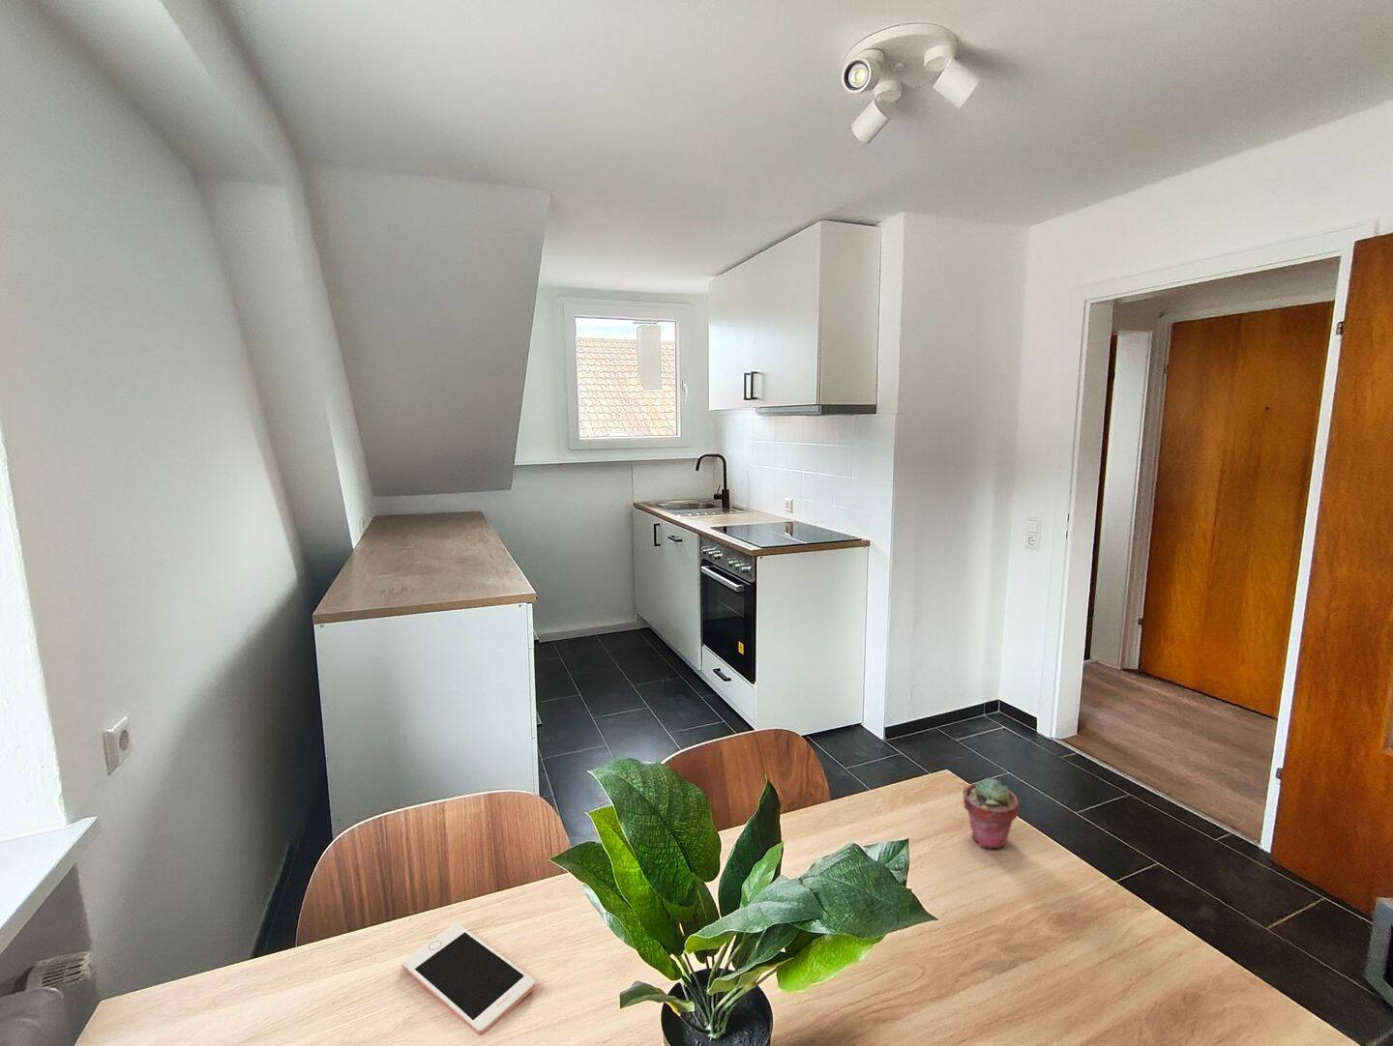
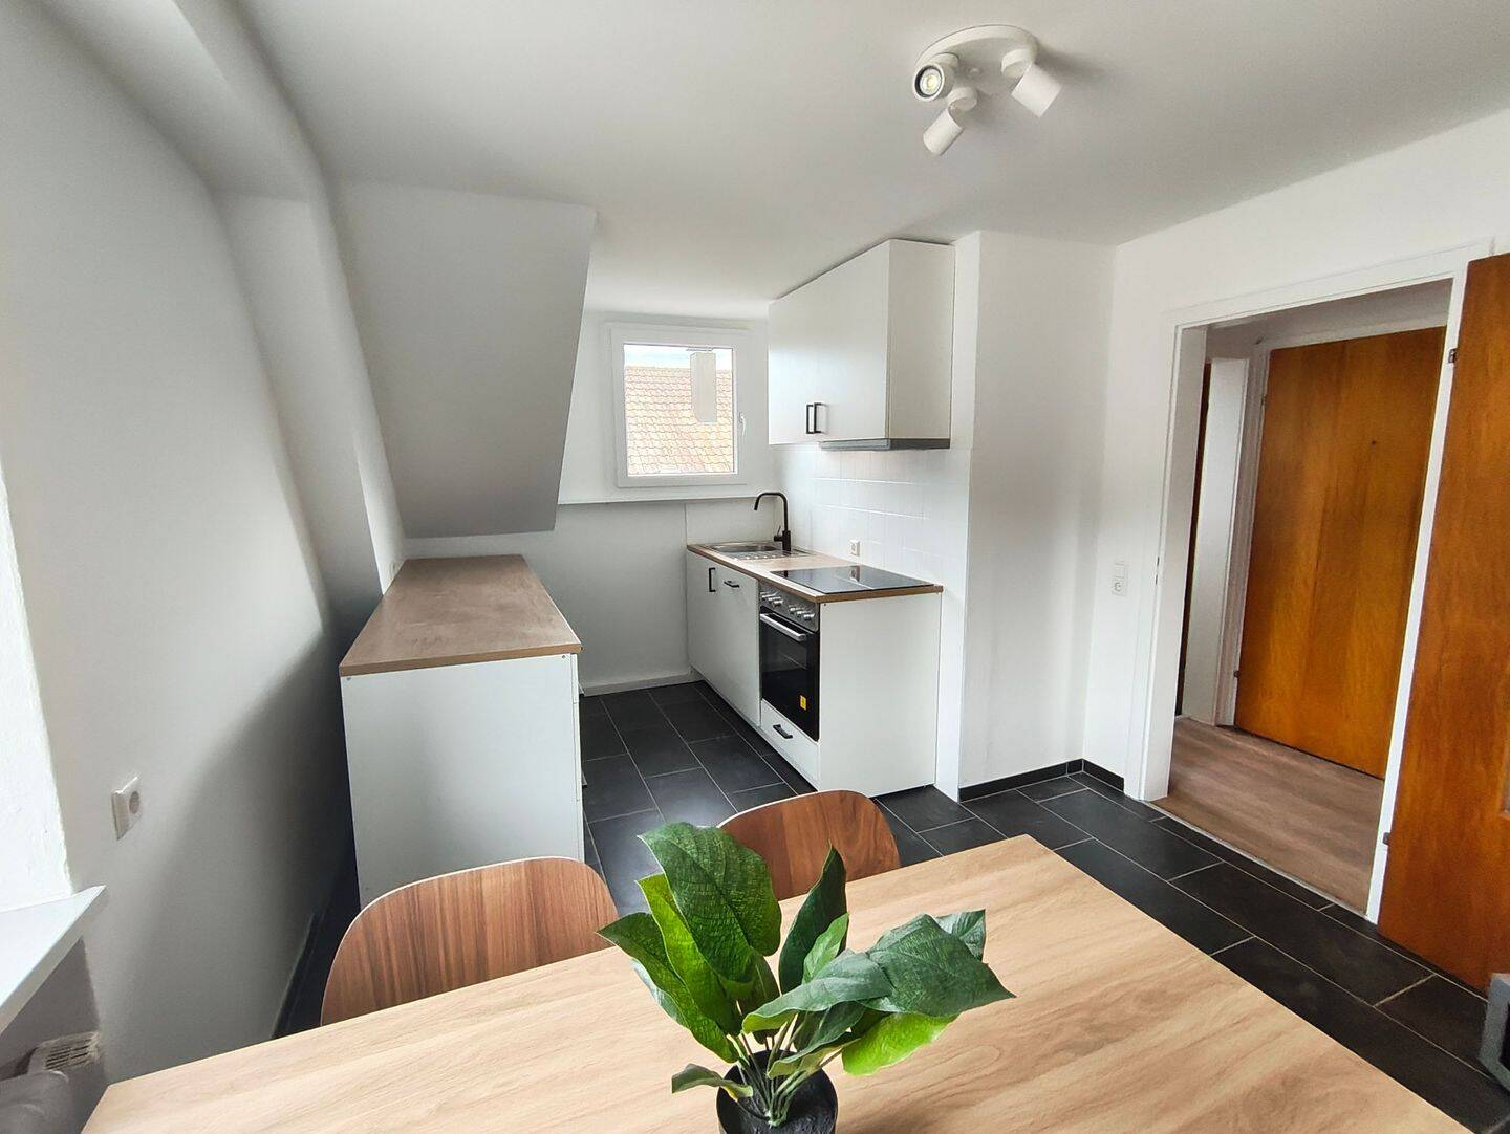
- potted succulent (990, 809)
- cell phone (467, 973)
